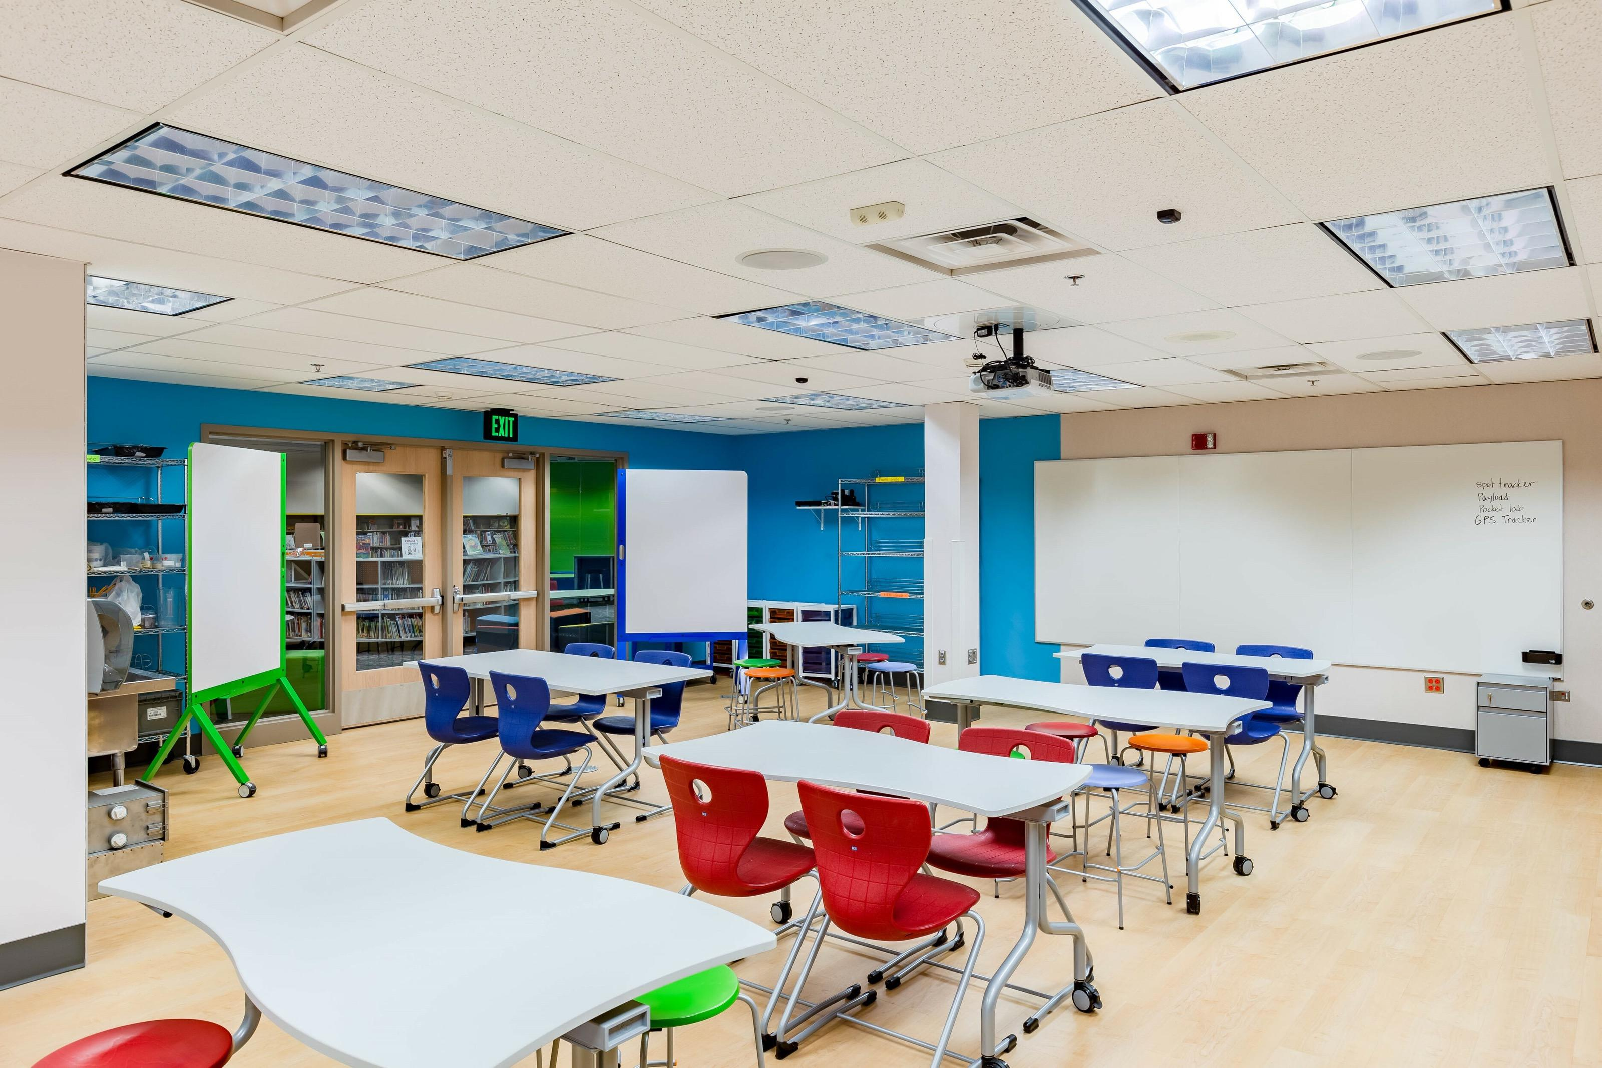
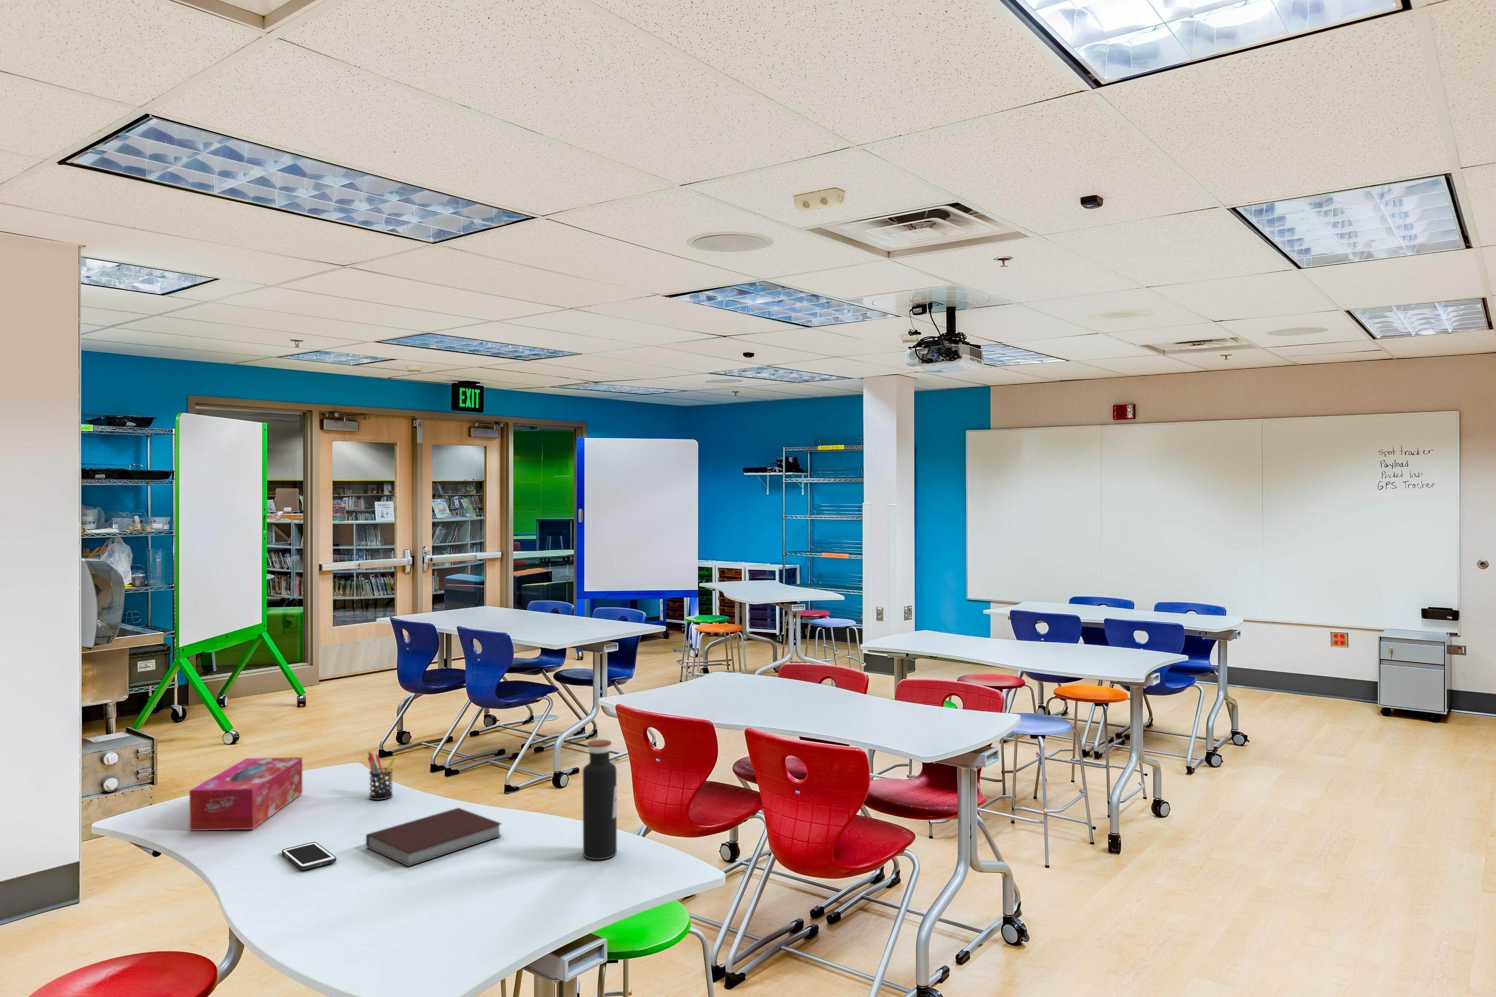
+ pen holder (378, 774)
+ cell phone (308, 856)
+ water bottle (599, 798)
+ notebook (435, 835)
+ tissue box (249, 791)
